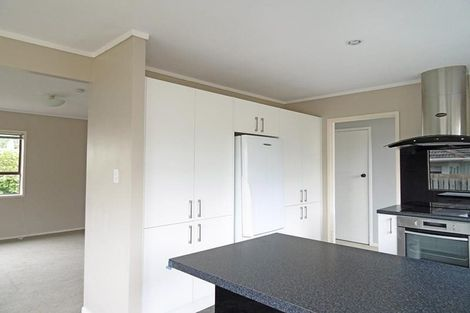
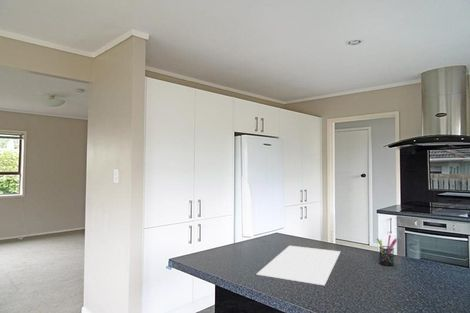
+ cutting board (303, 261)
+ pen holder (385, 249)
